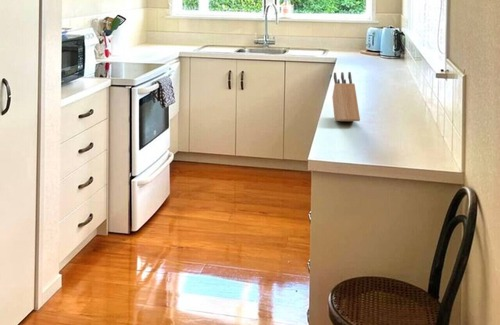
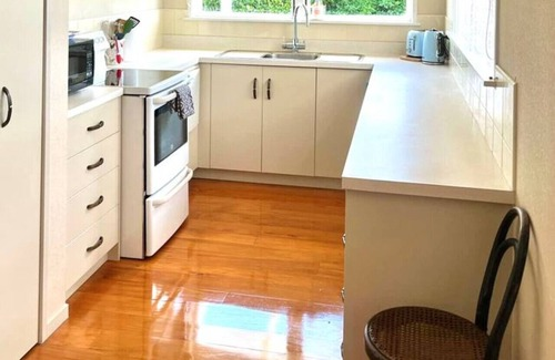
- knife block (345, 95)
